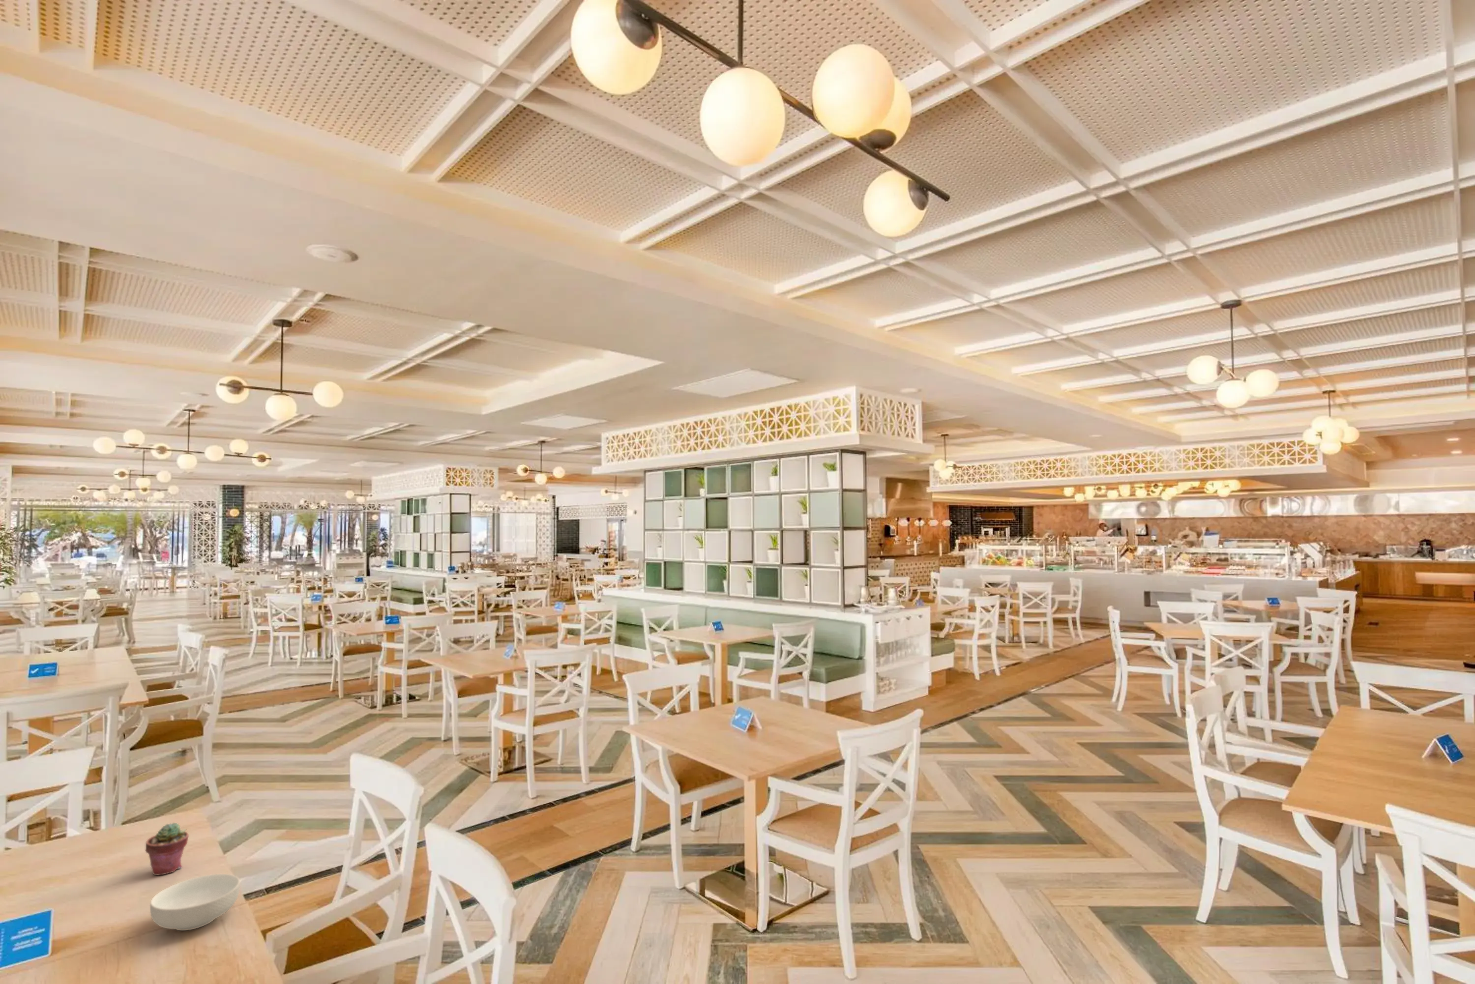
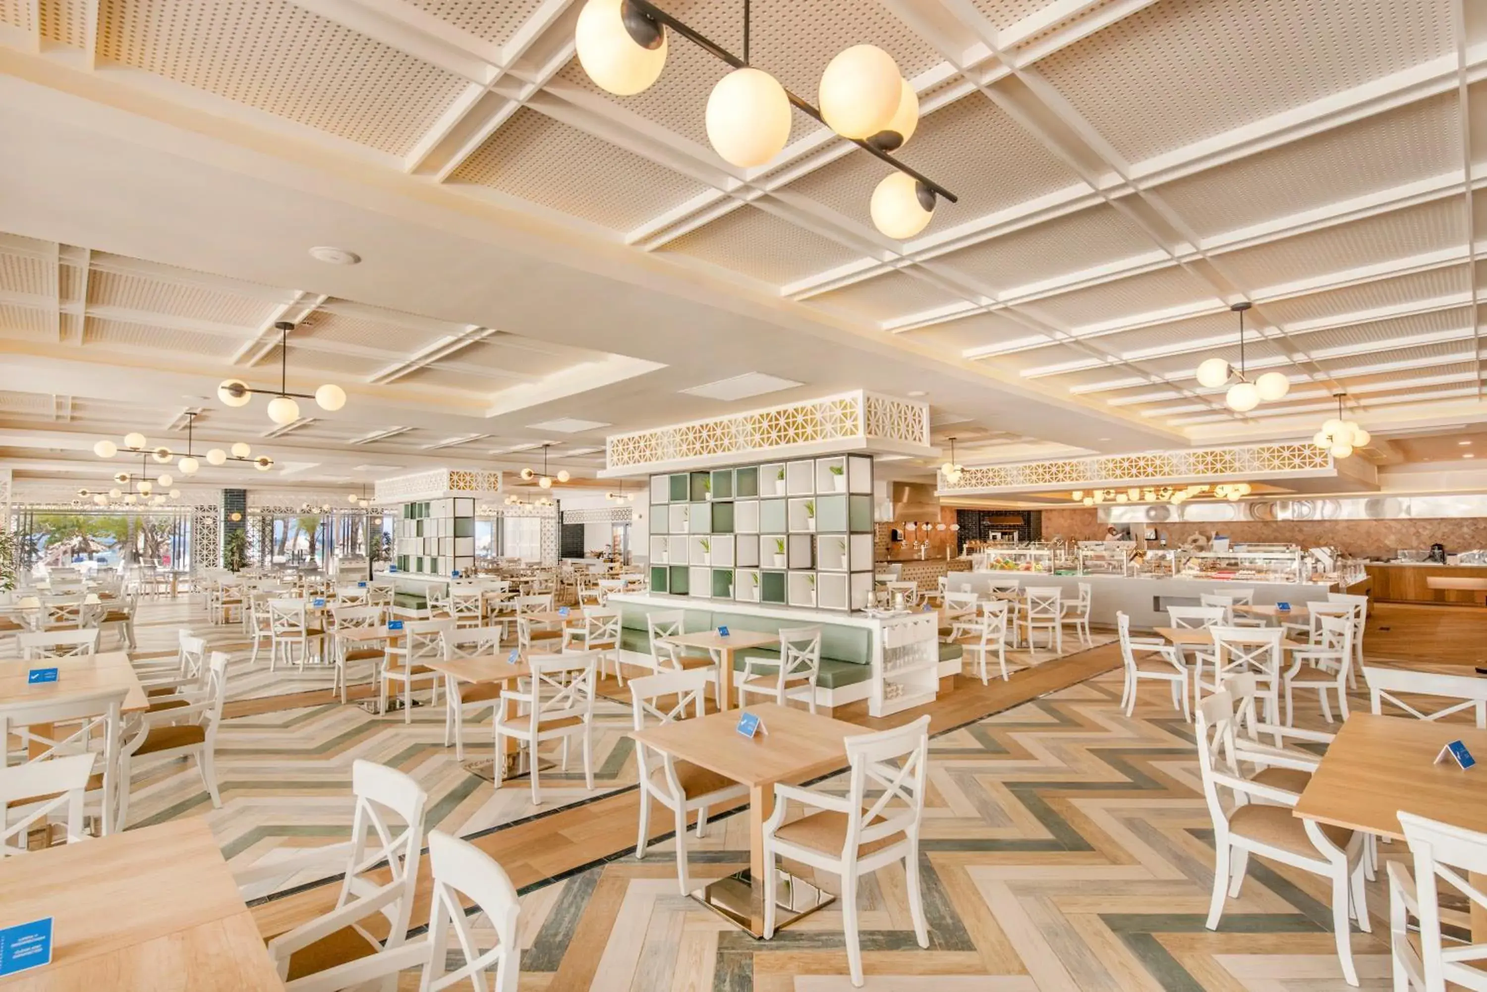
- cereal bowl (195, 905)
- potted succulent (167, 847)
